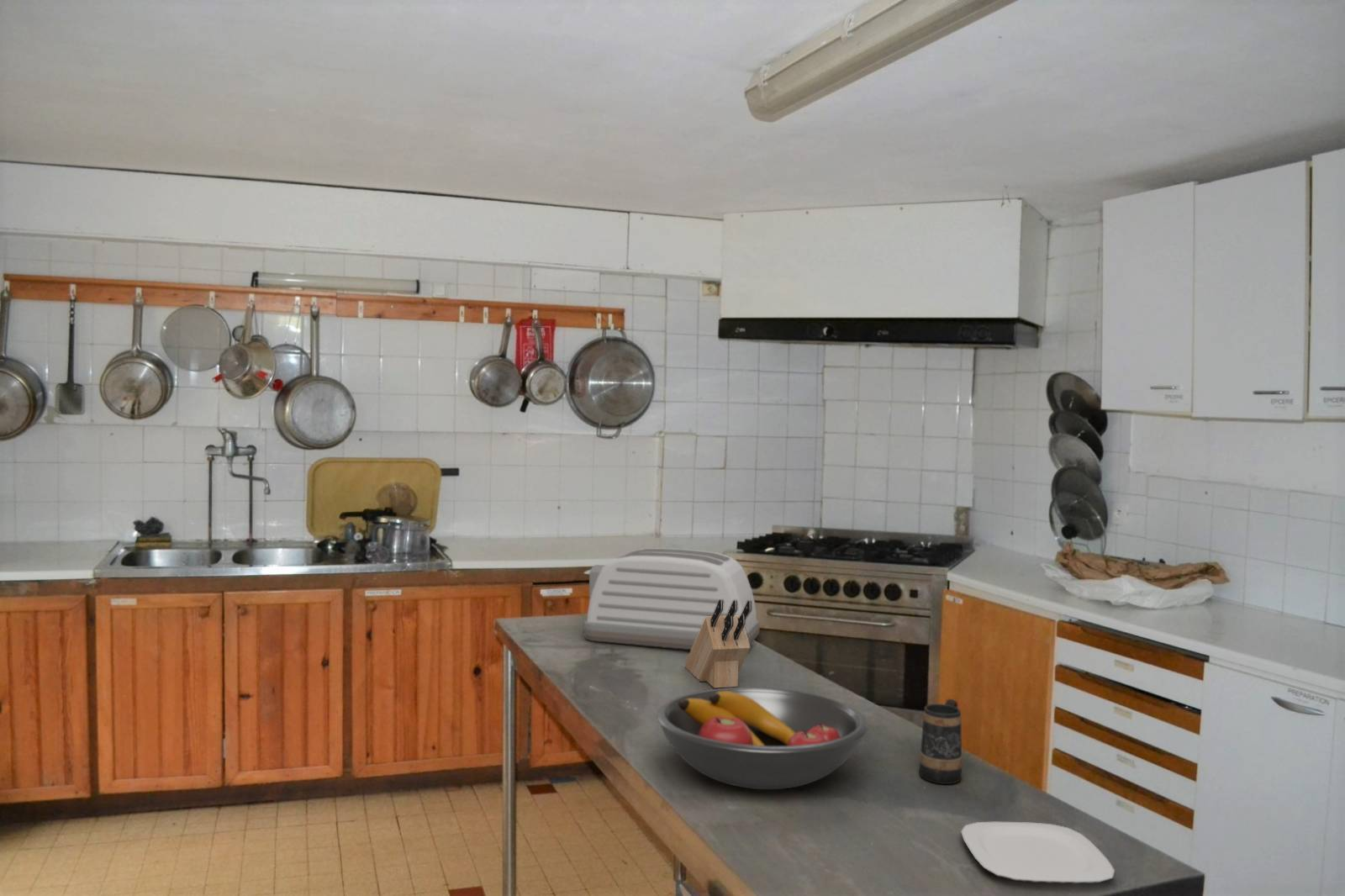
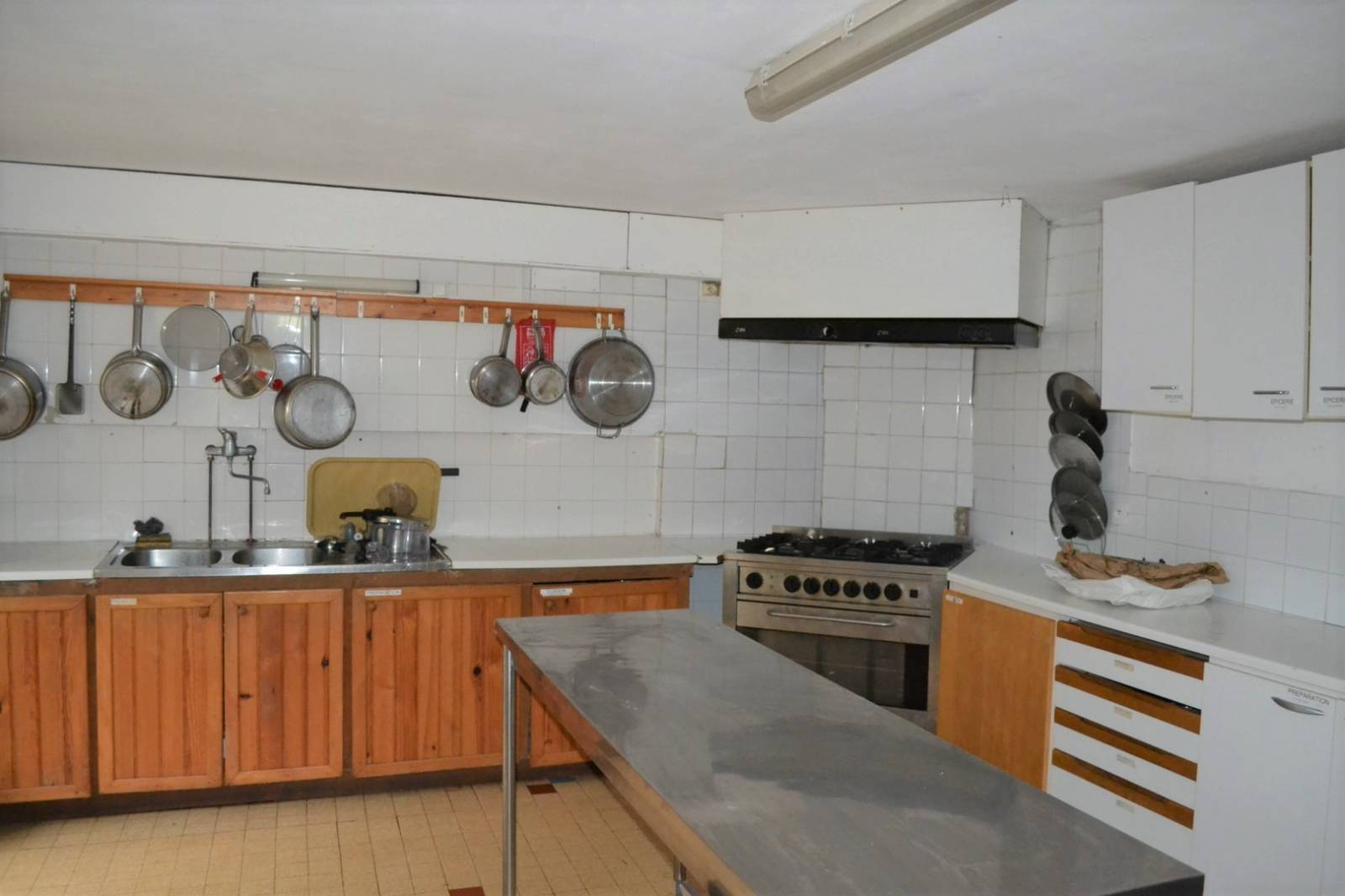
- mug (944, 739)
- fruit bowl (761, 736)
- knife block (719, 635)
- toaster (668, 595)
- plate (1034, 854)
